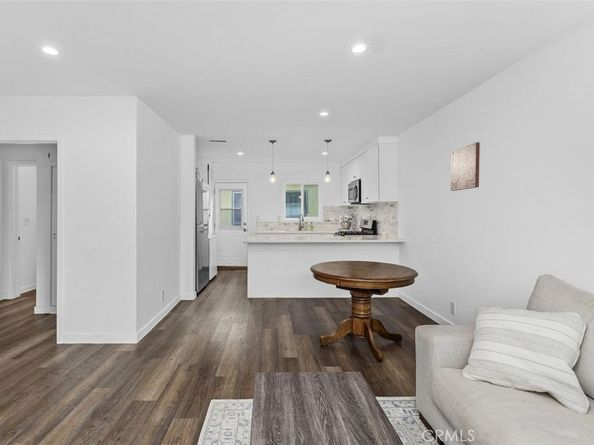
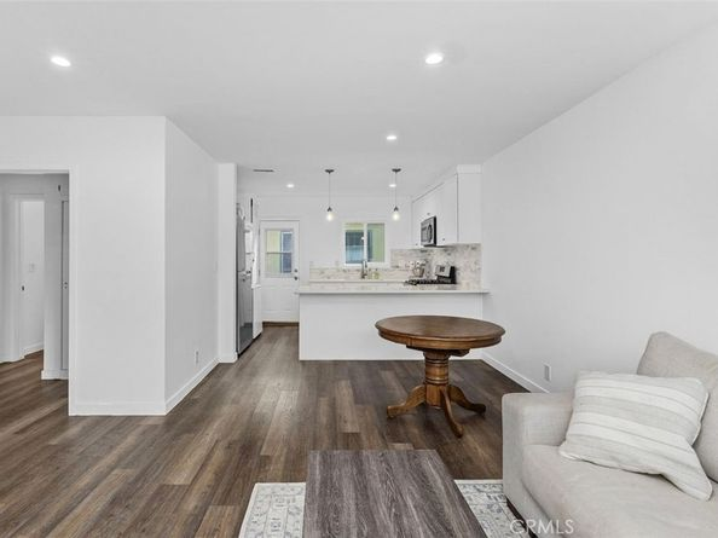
- wall art (464, 168)
